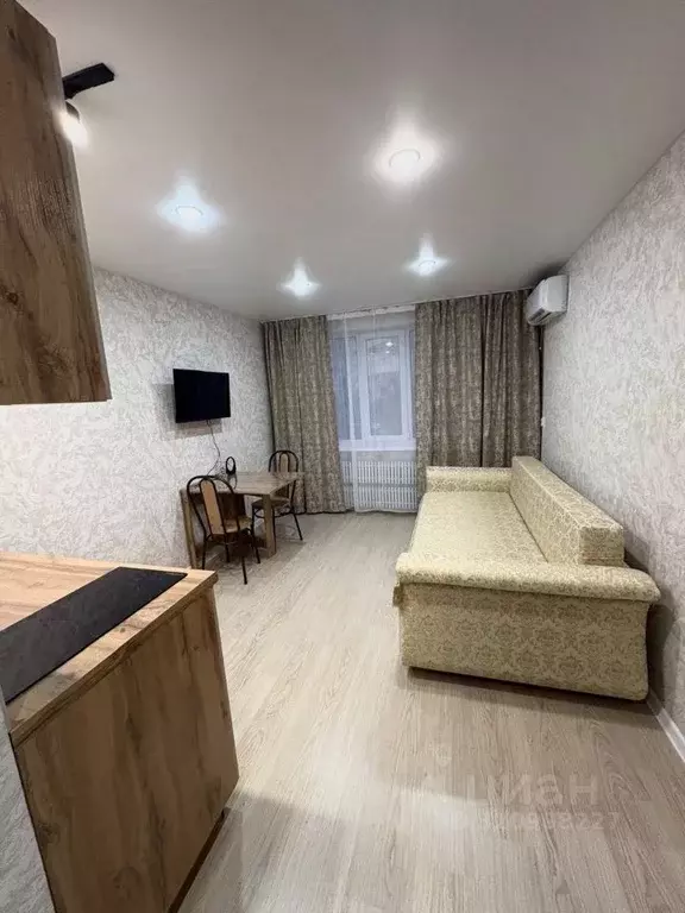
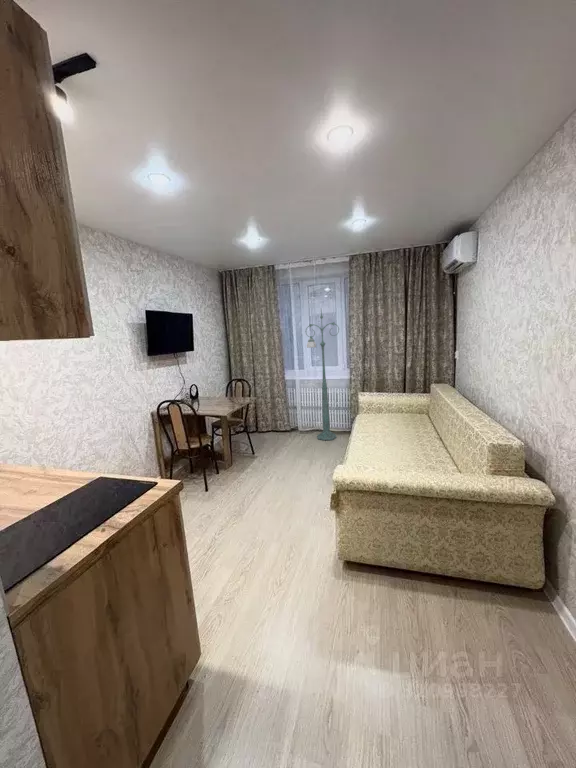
+ floor lamp (323, 371)
